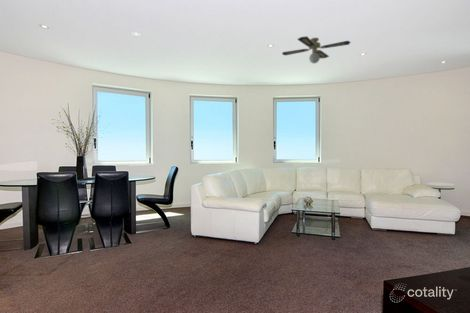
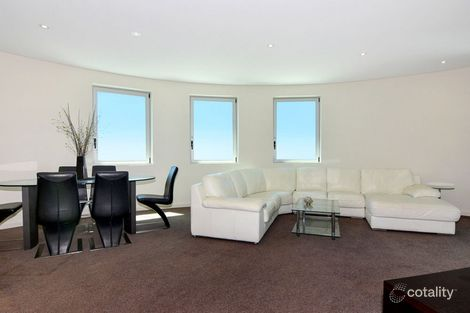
- ceiling fan (314, 51)
